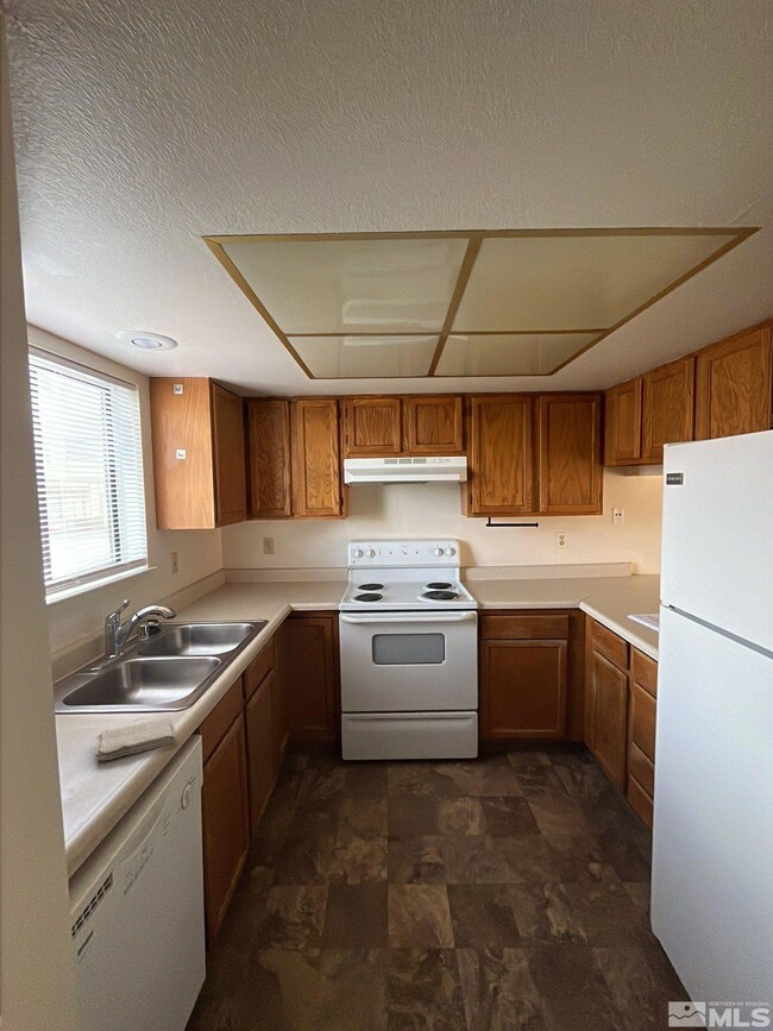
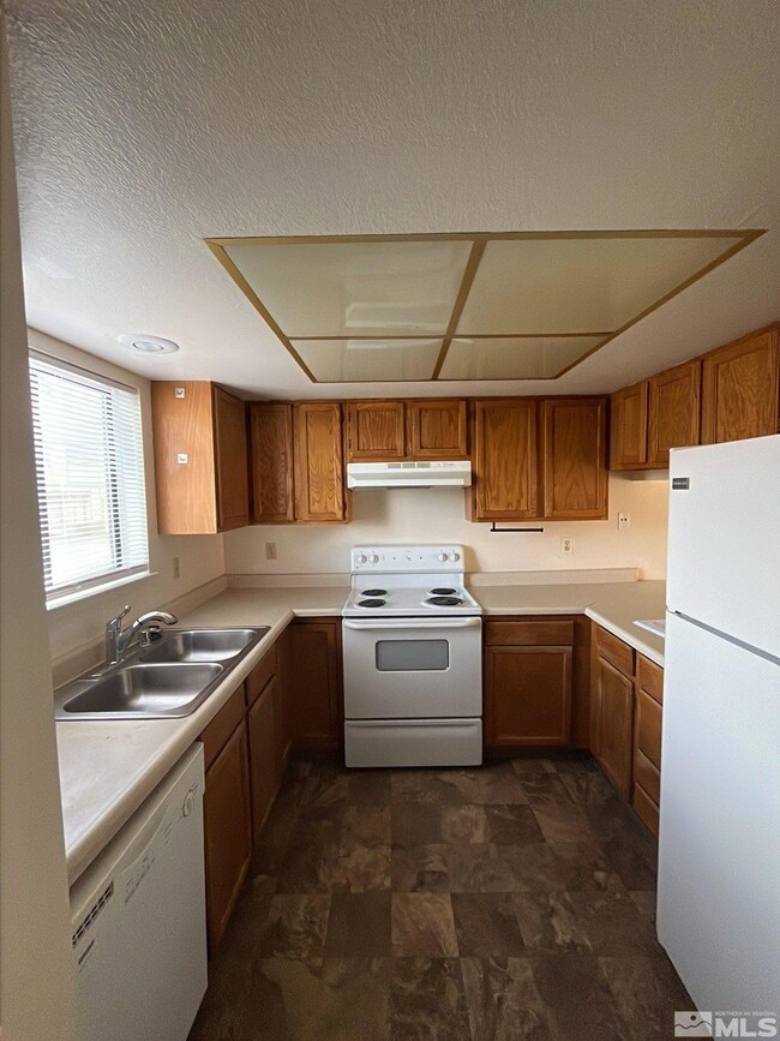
- washcloth (136, 736)
